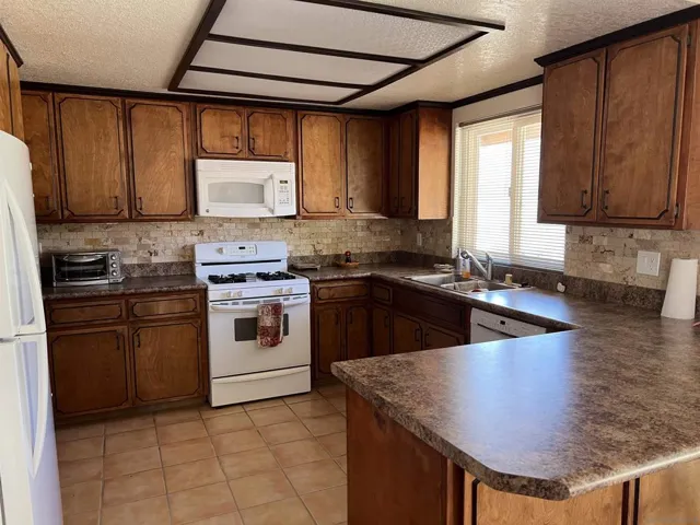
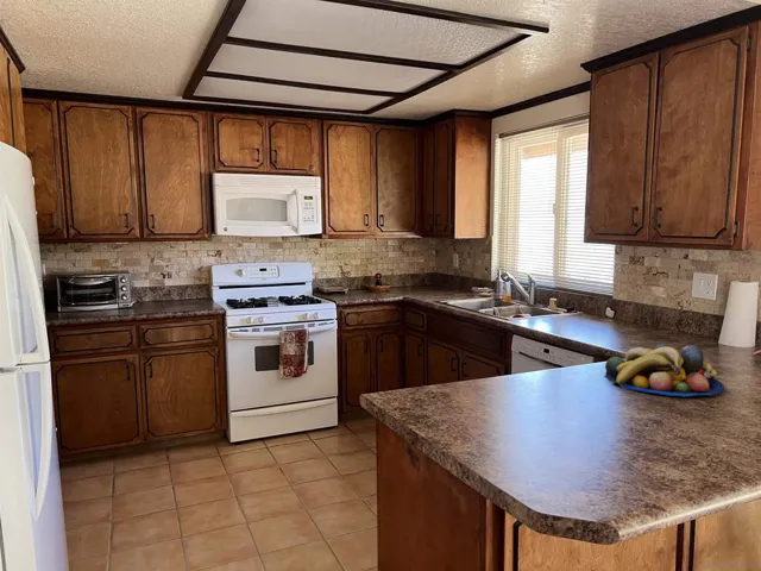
+ fruit bowl (663, 363)
